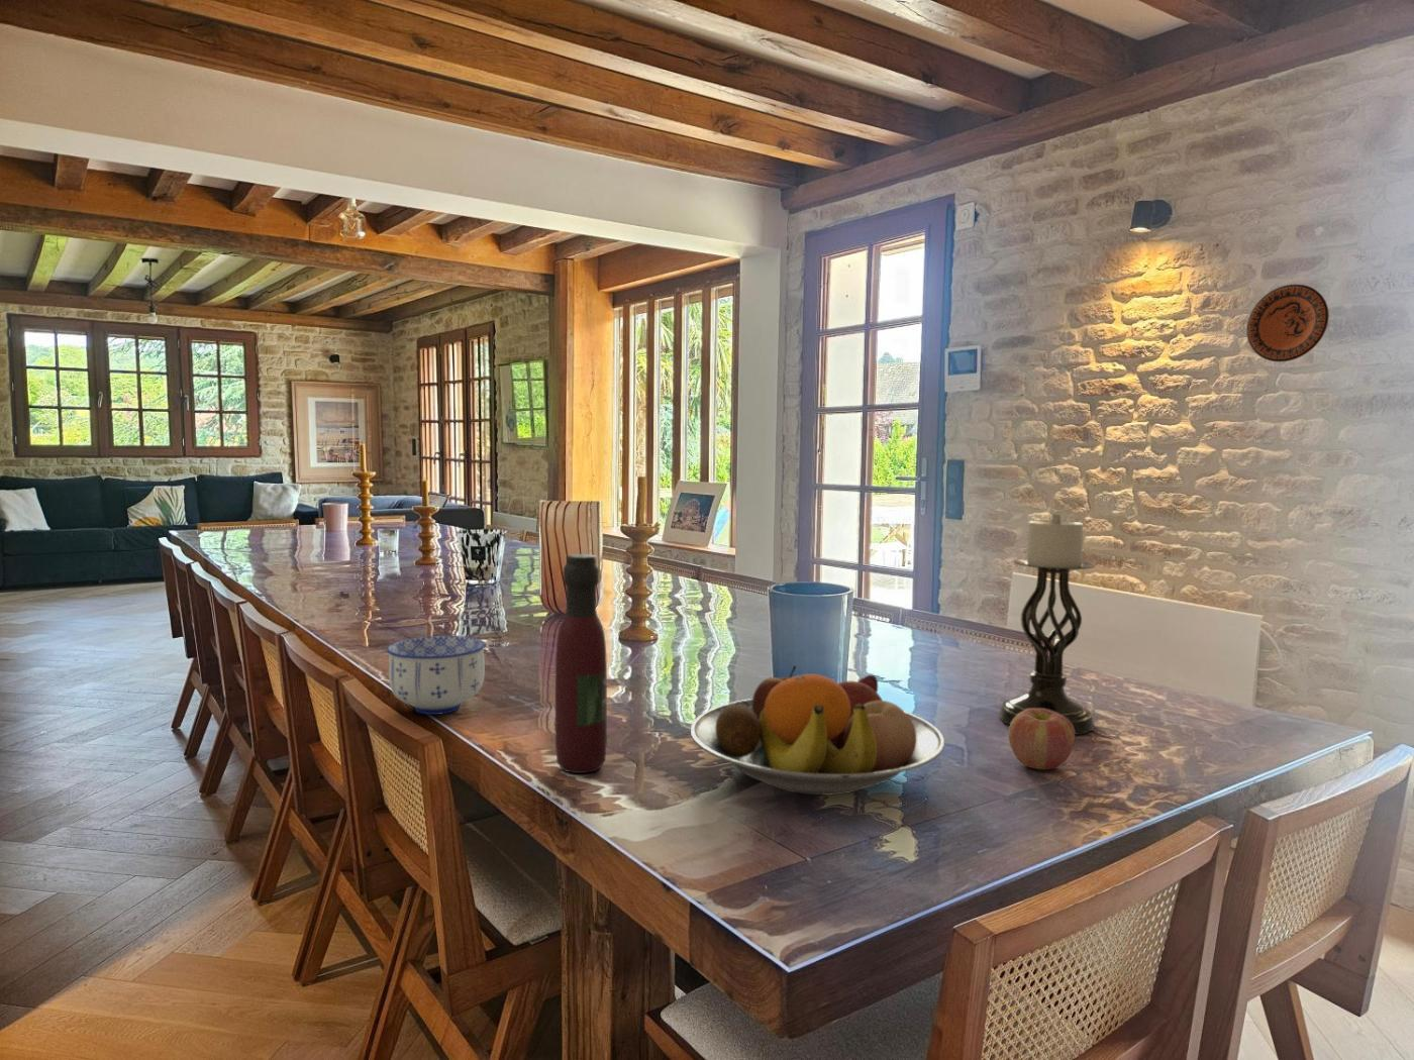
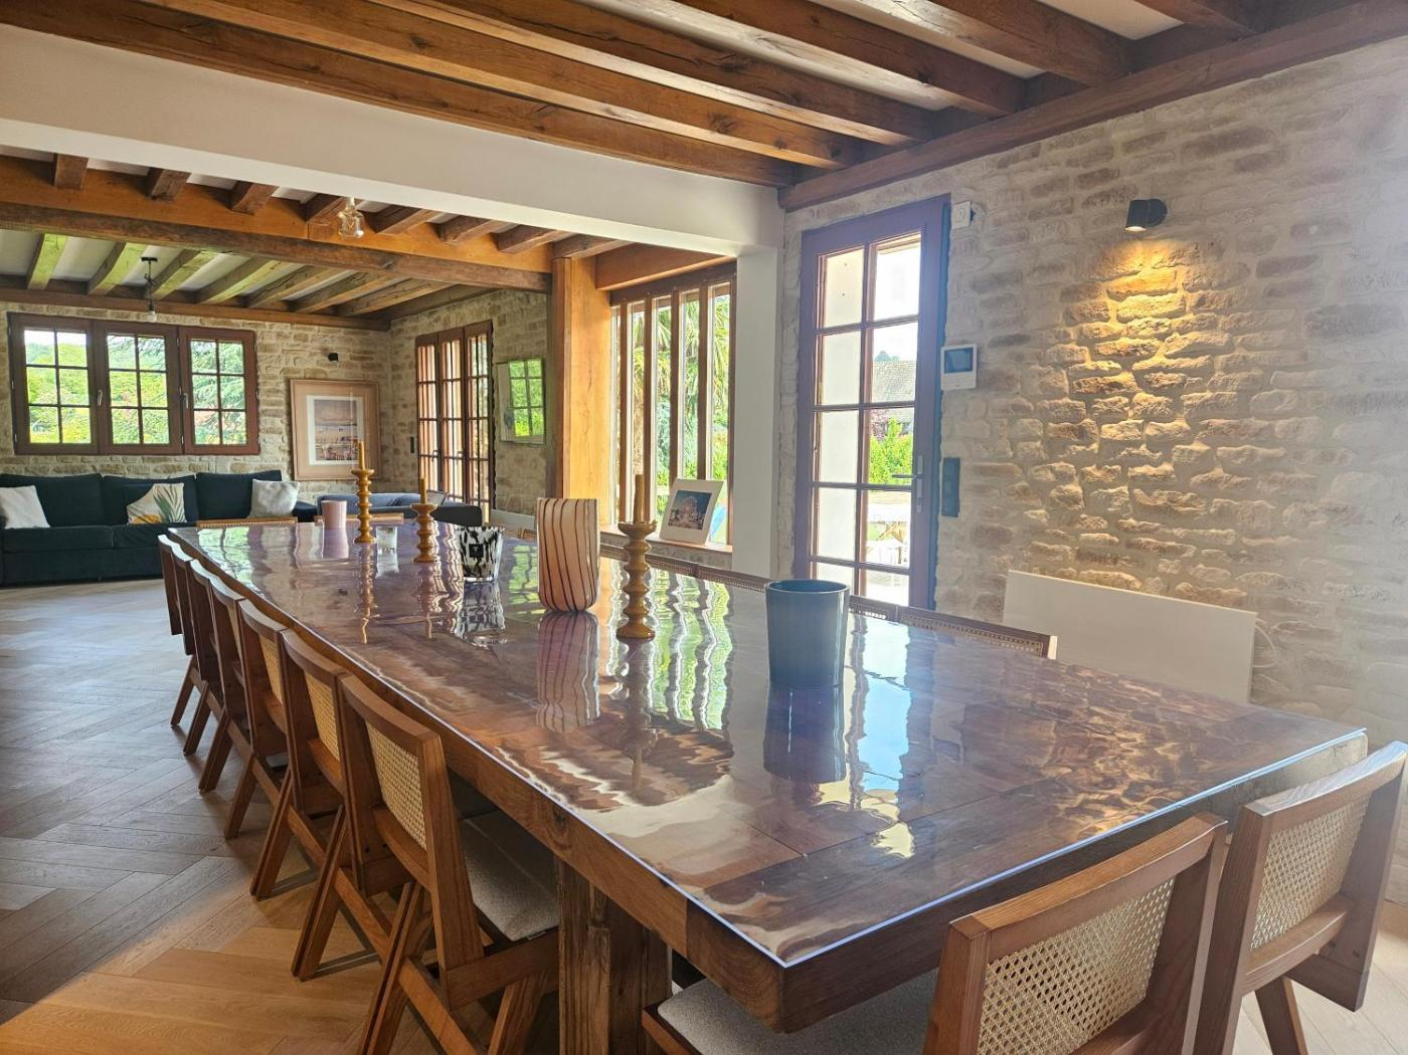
- candle holder (1050, 618)
- apple (1040, 738)
- wine bottle (581, 662)
- decorative plate (1287, 323)
- bowl (436, 676)
- fruit bowl (815, 719)
